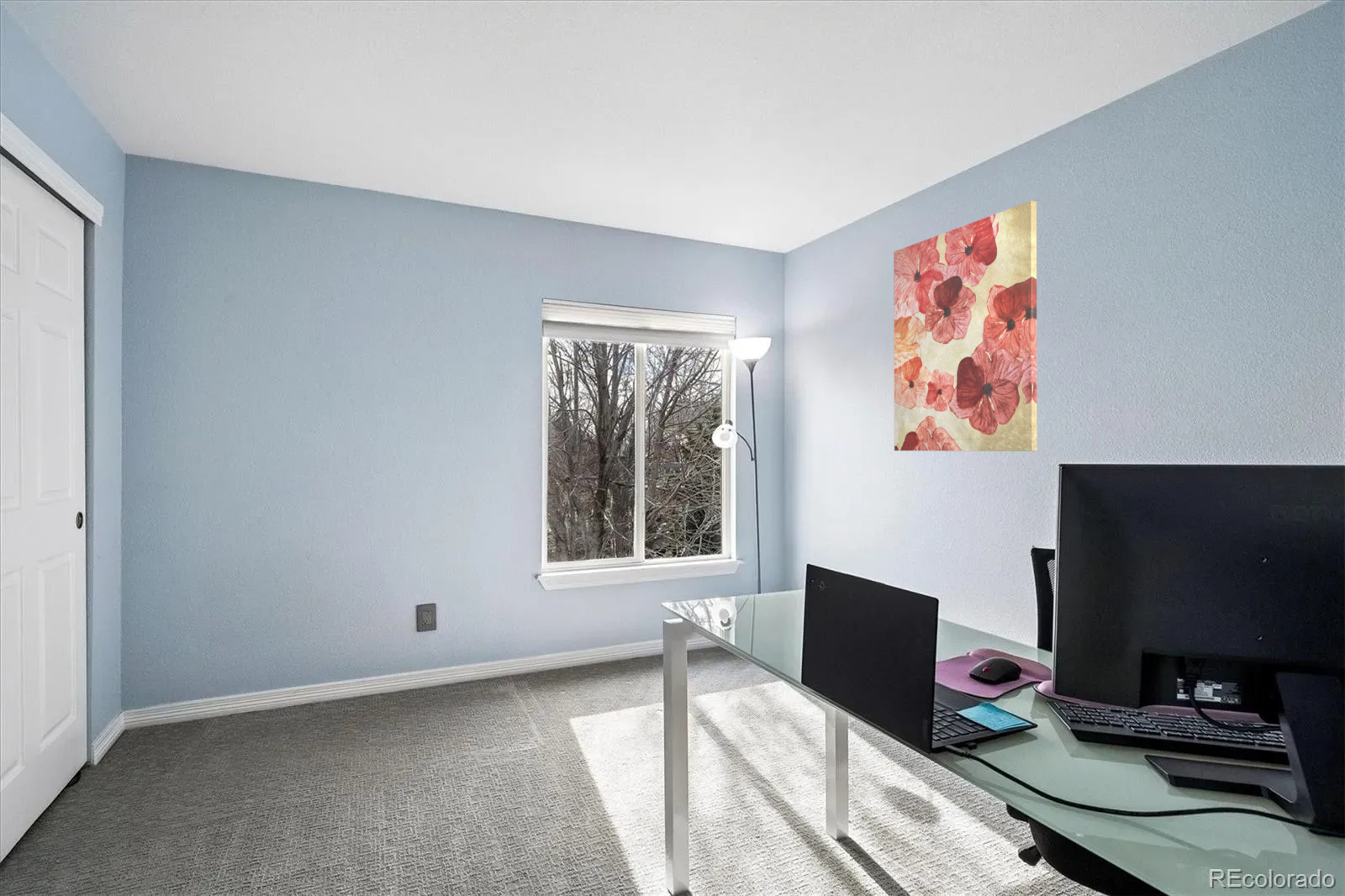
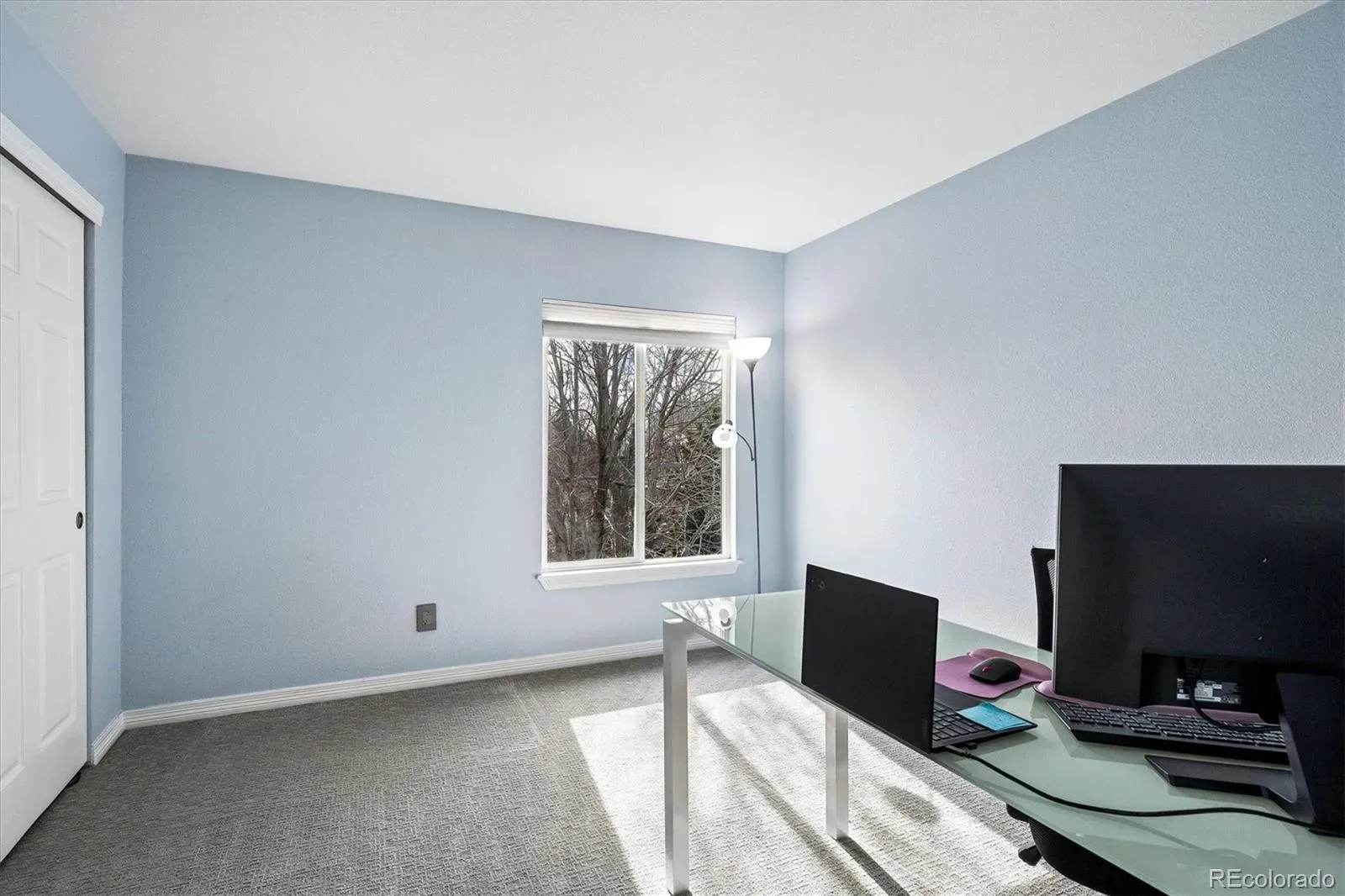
- wall art (957, 340)
